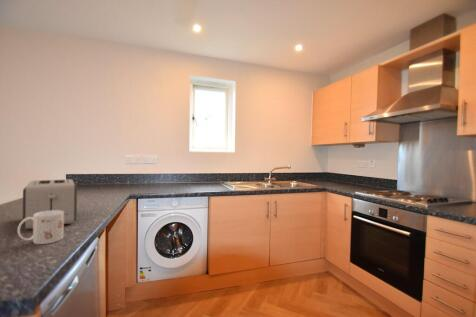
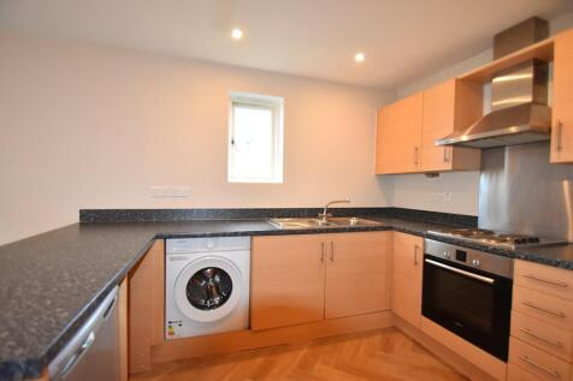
- toaster (51, 201)
- mug (41, 227)
